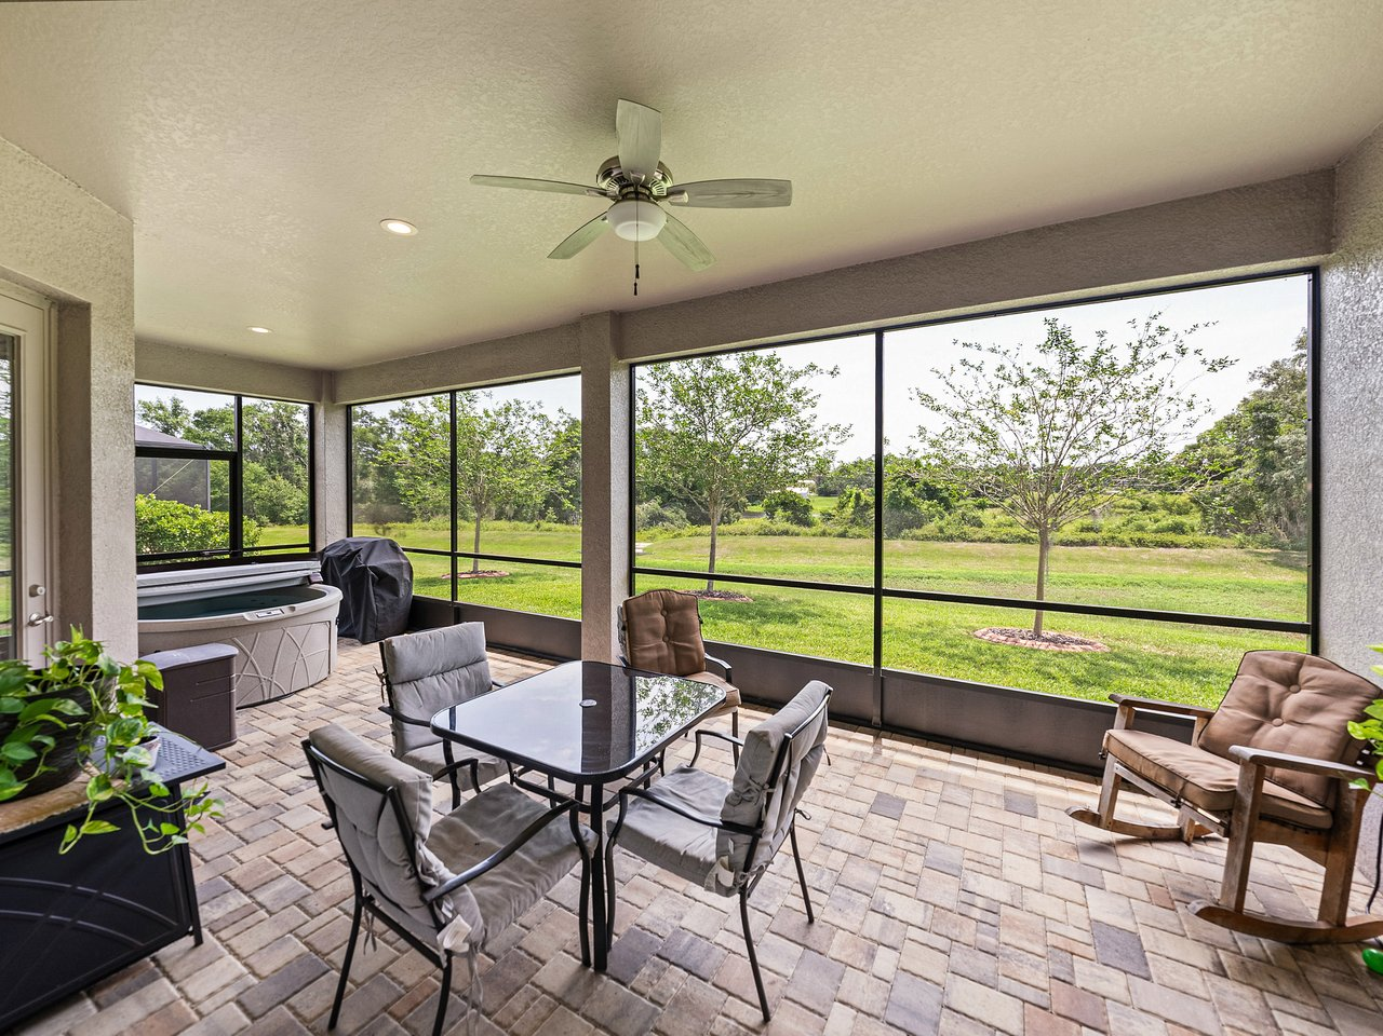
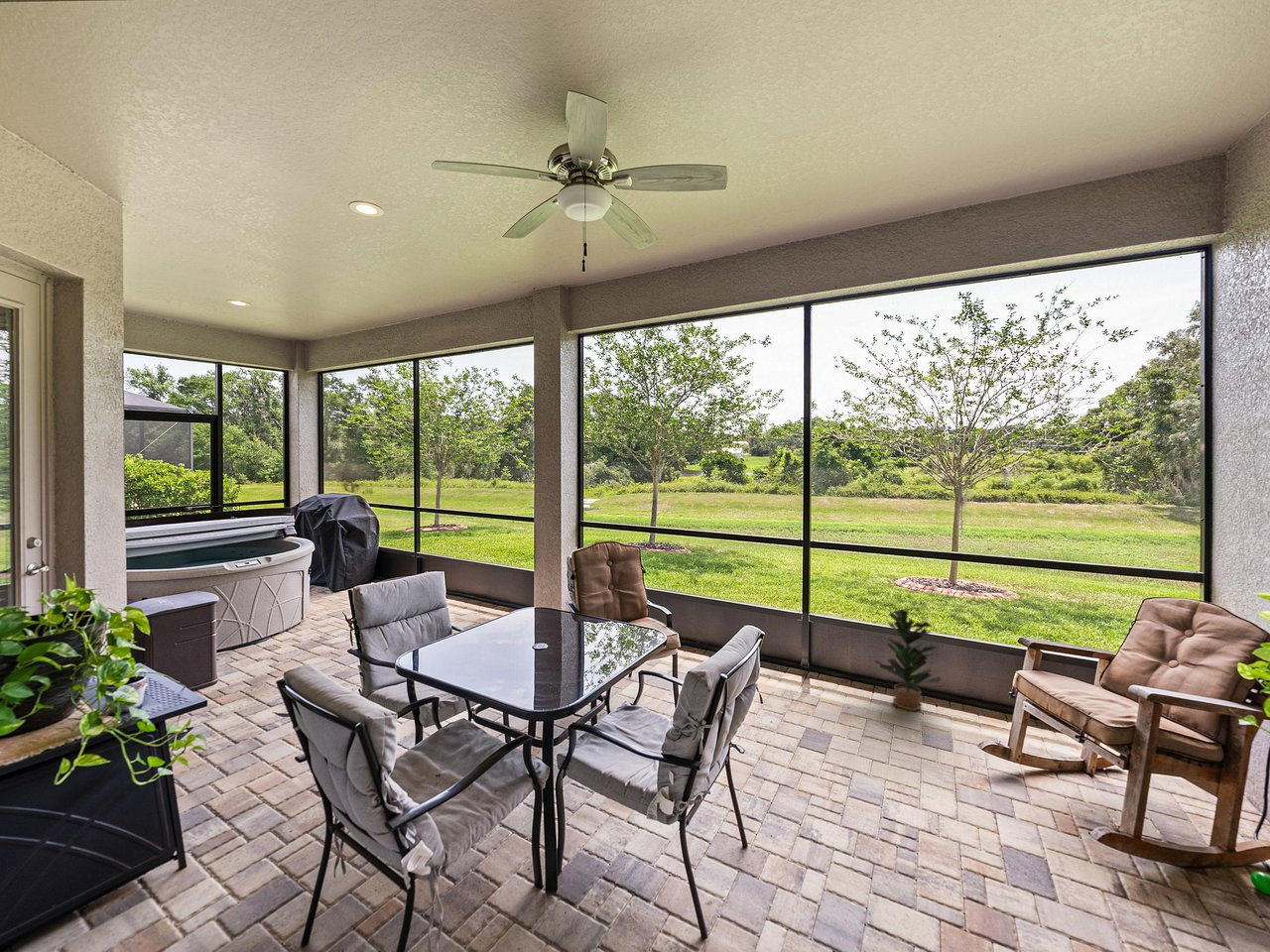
+ potted plant (907, 657)
